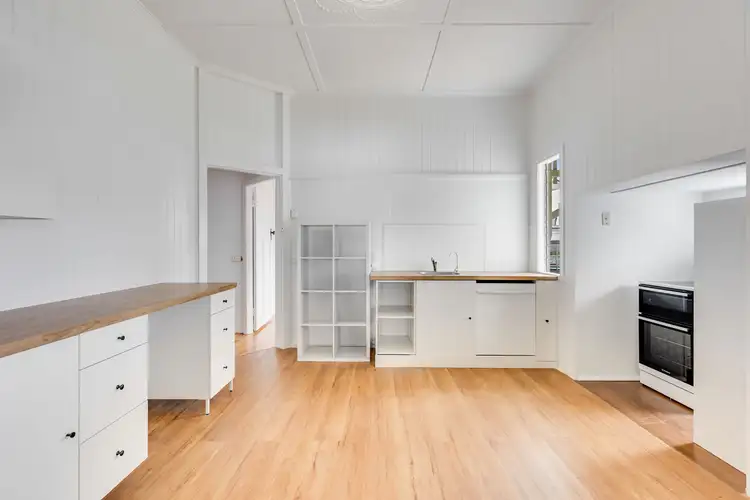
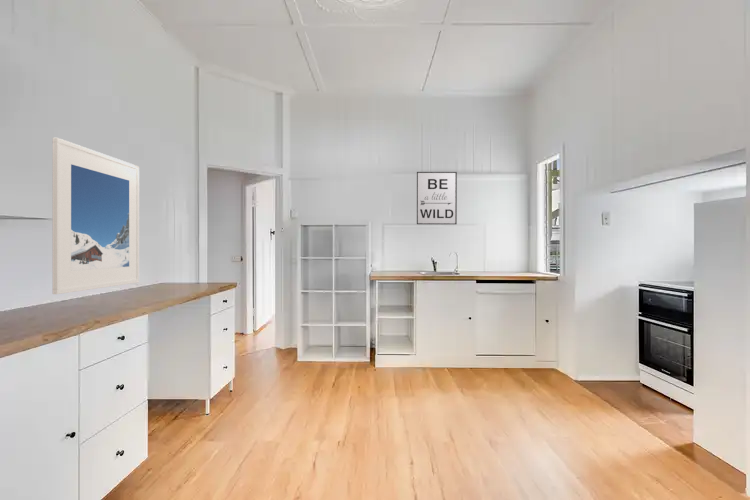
+ wall art (436, 198)
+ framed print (102, 220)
